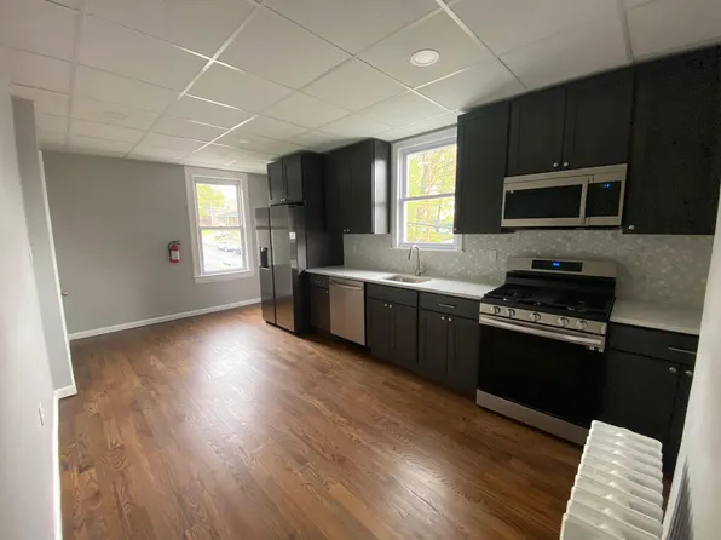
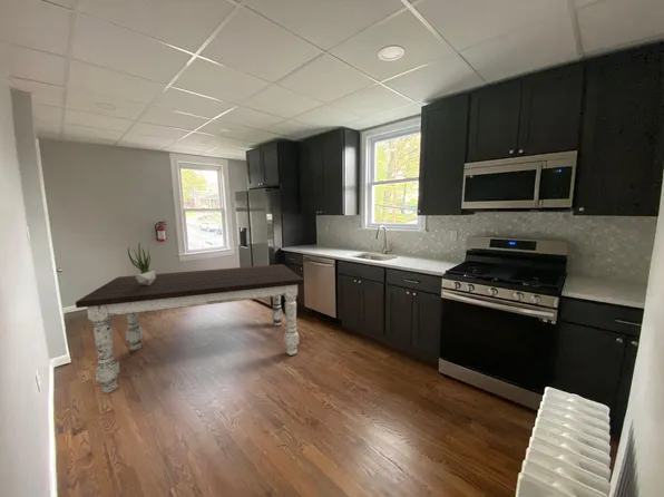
+ potted plant (143, 263)
+ dining table (209, 303)
